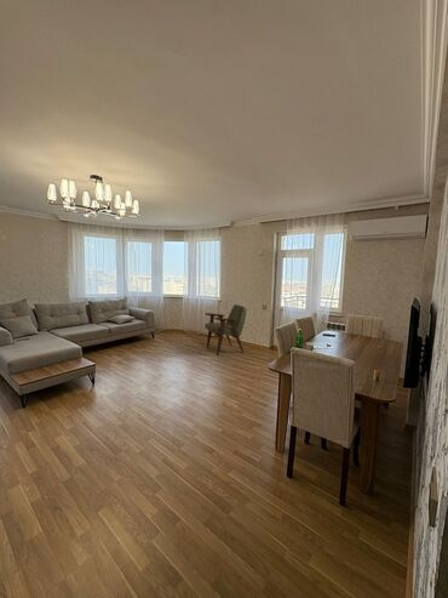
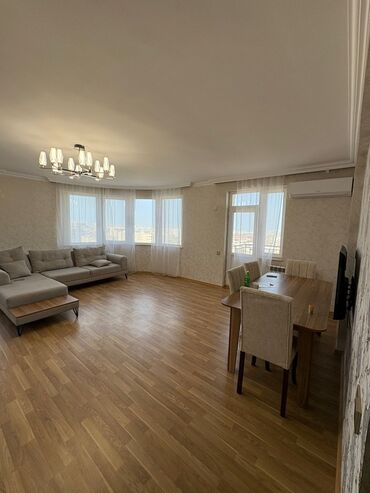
- armchair (225, 328)
